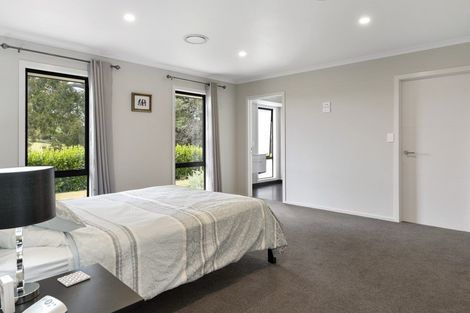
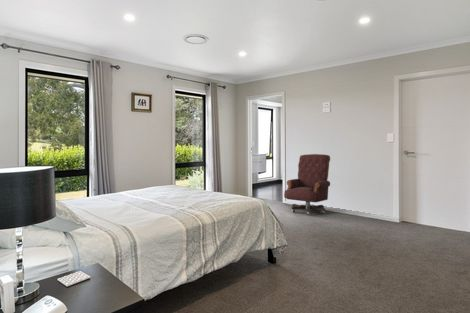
+ office chair (307, 182)
